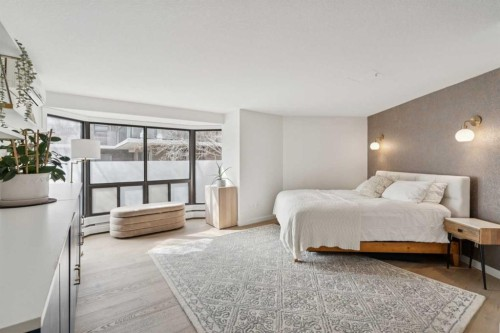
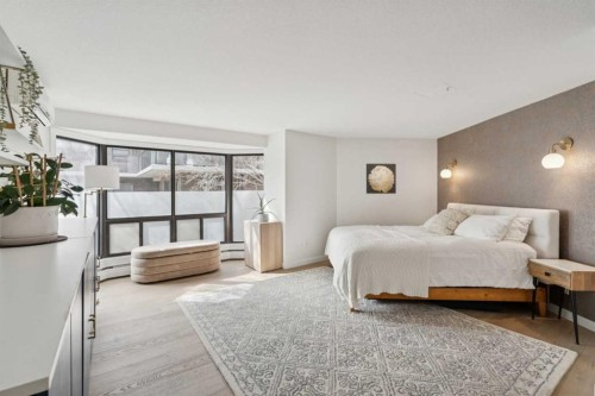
+ wall art (381, 178)
